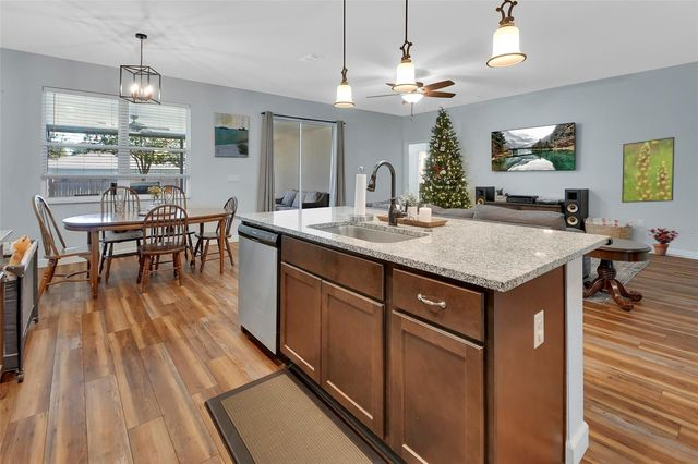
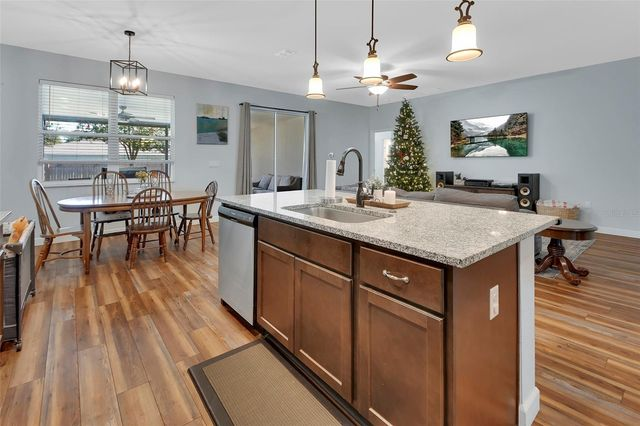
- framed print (647, 171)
- potted plant (662, 241)
